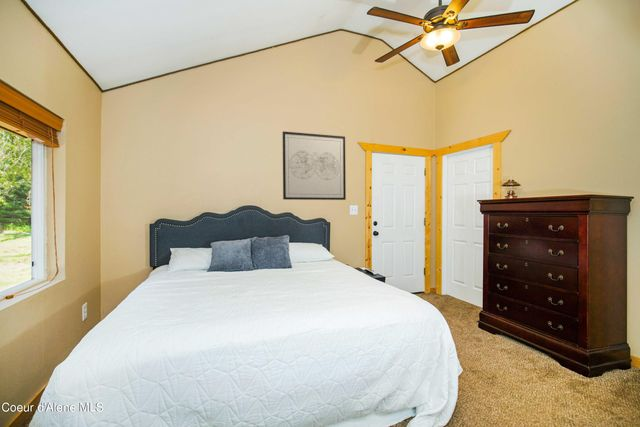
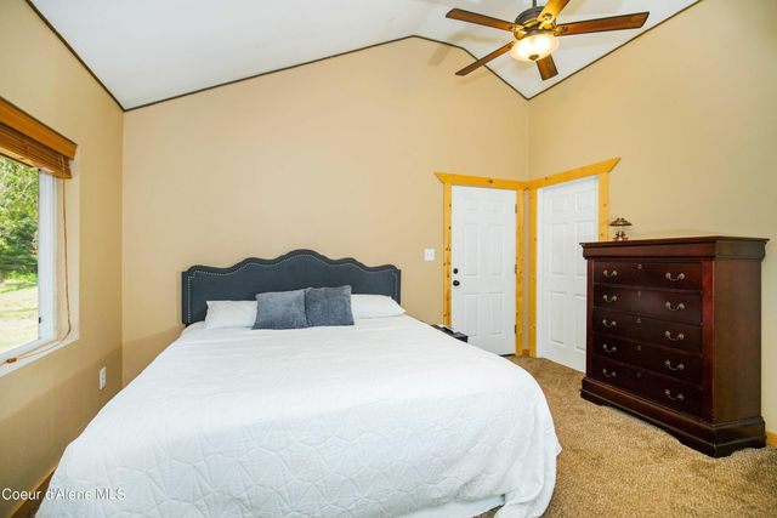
- wall art (315, 167)
